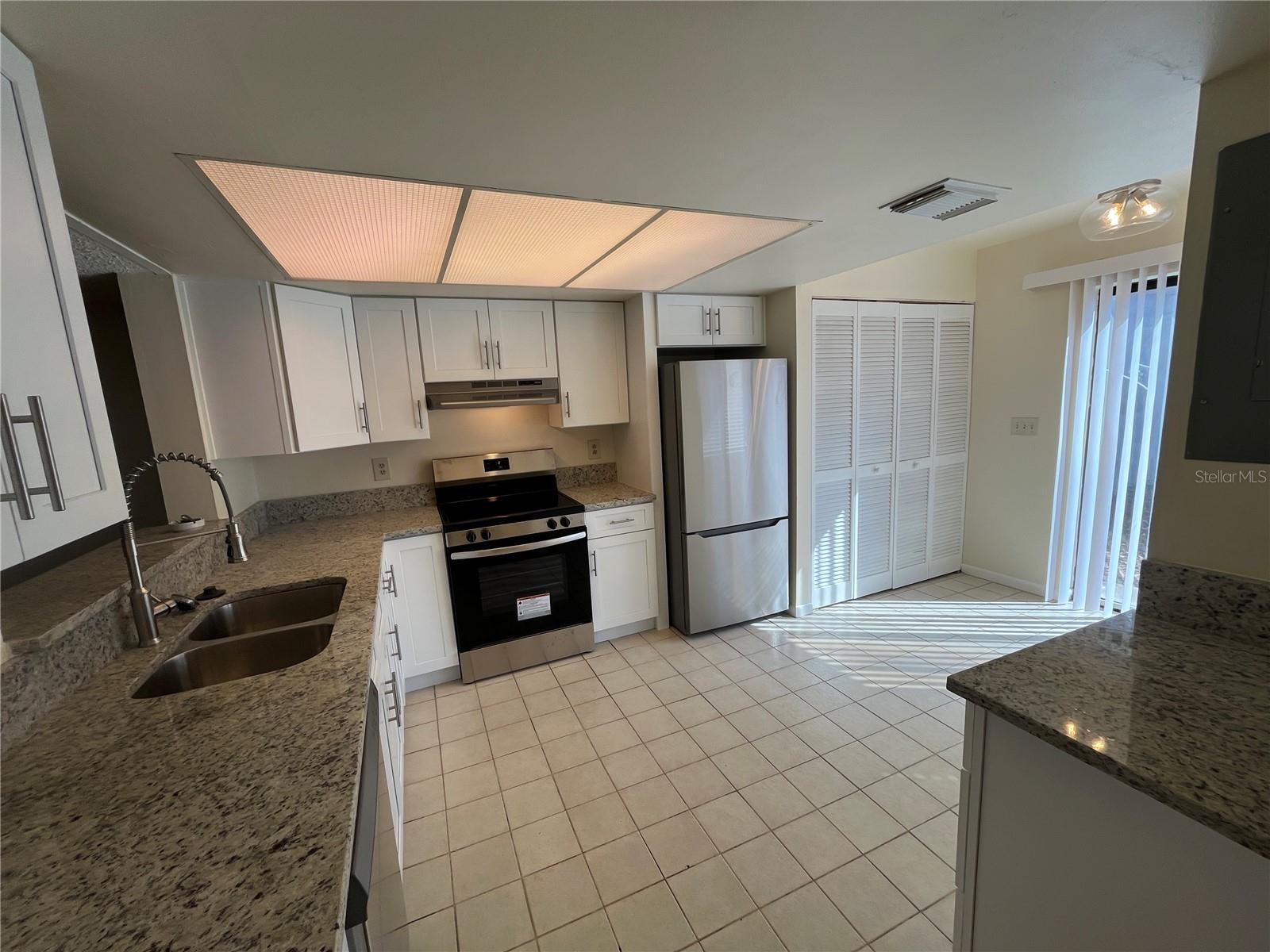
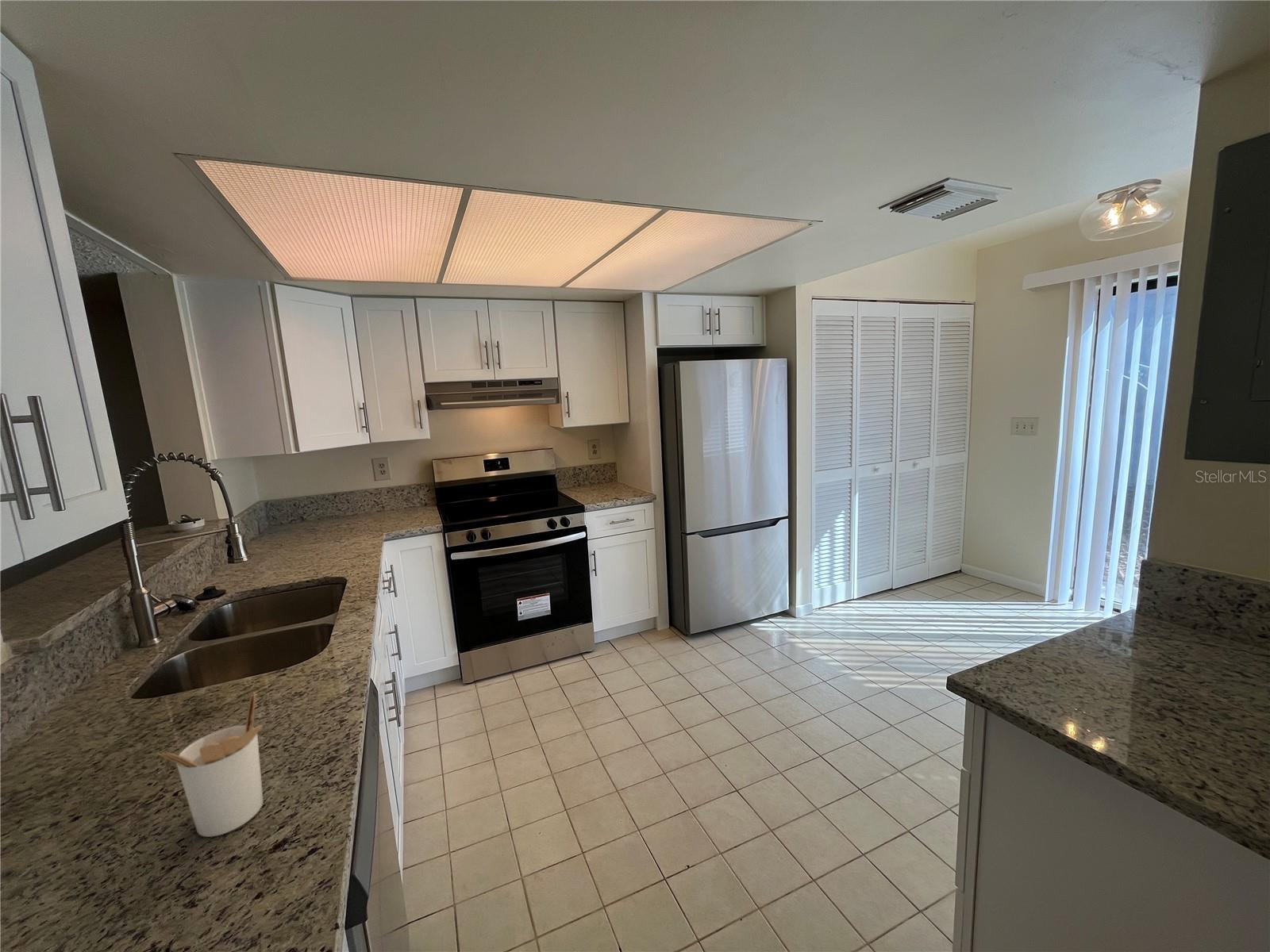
+ utensil holder (227, 769)
